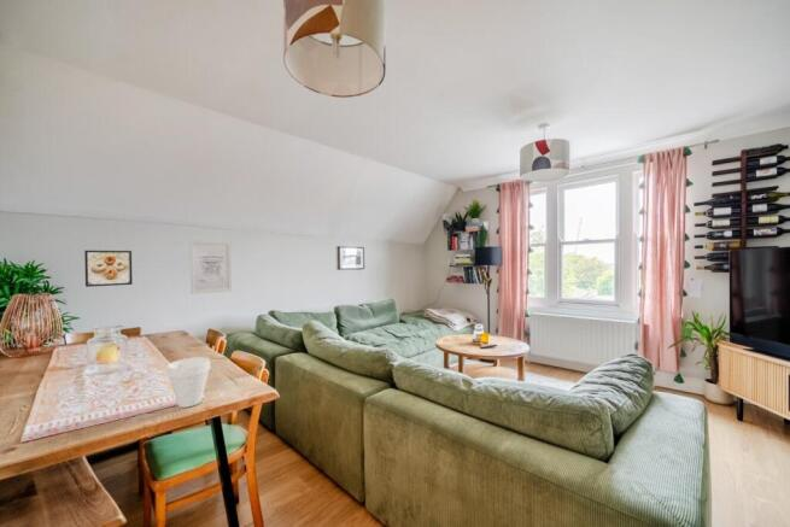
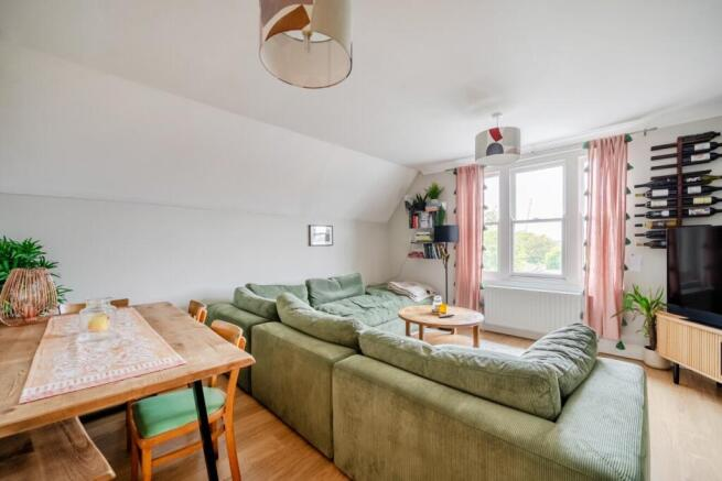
- wall art (211, 267)
- cup (189, 382)
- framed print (109, 268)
